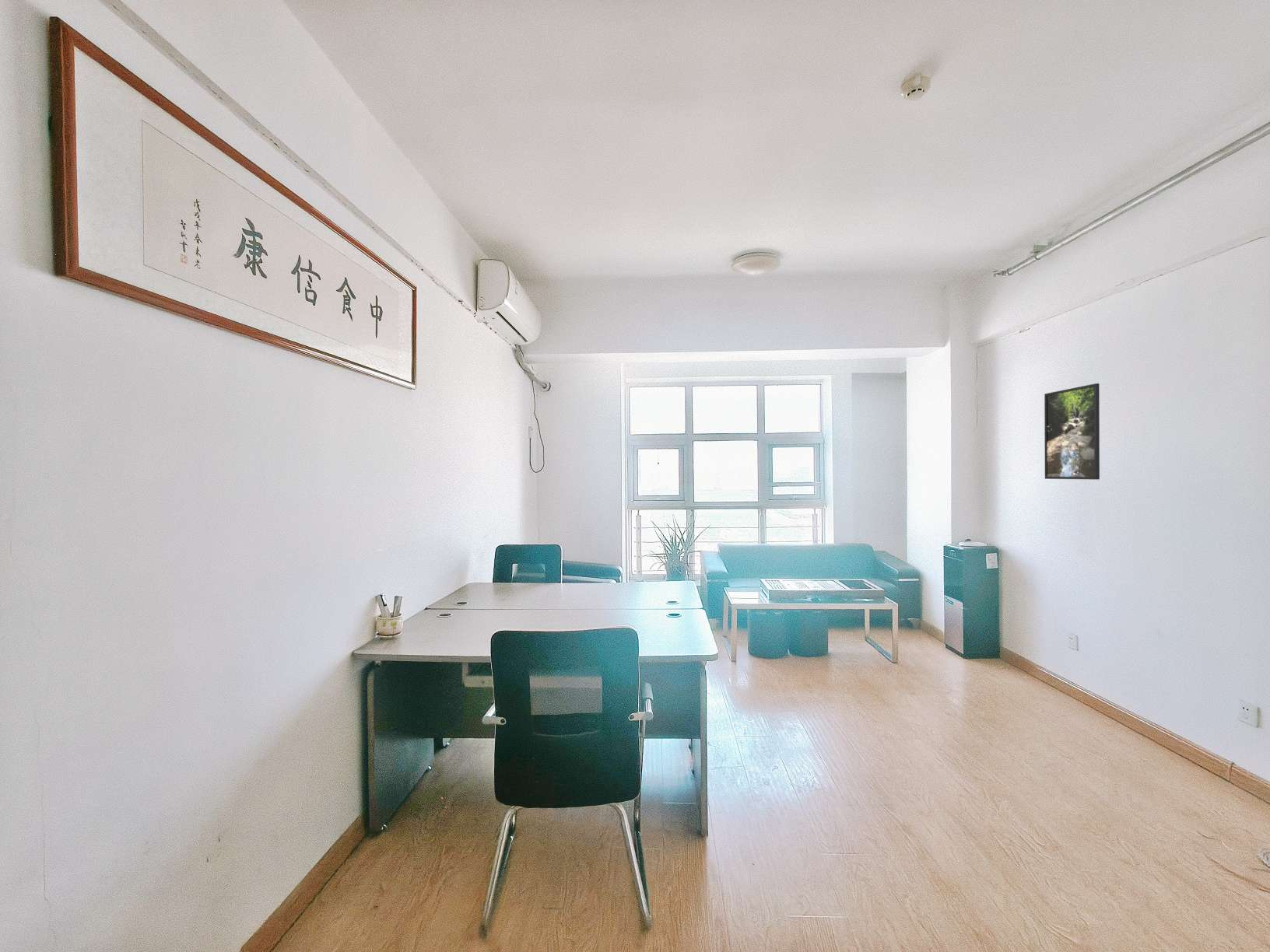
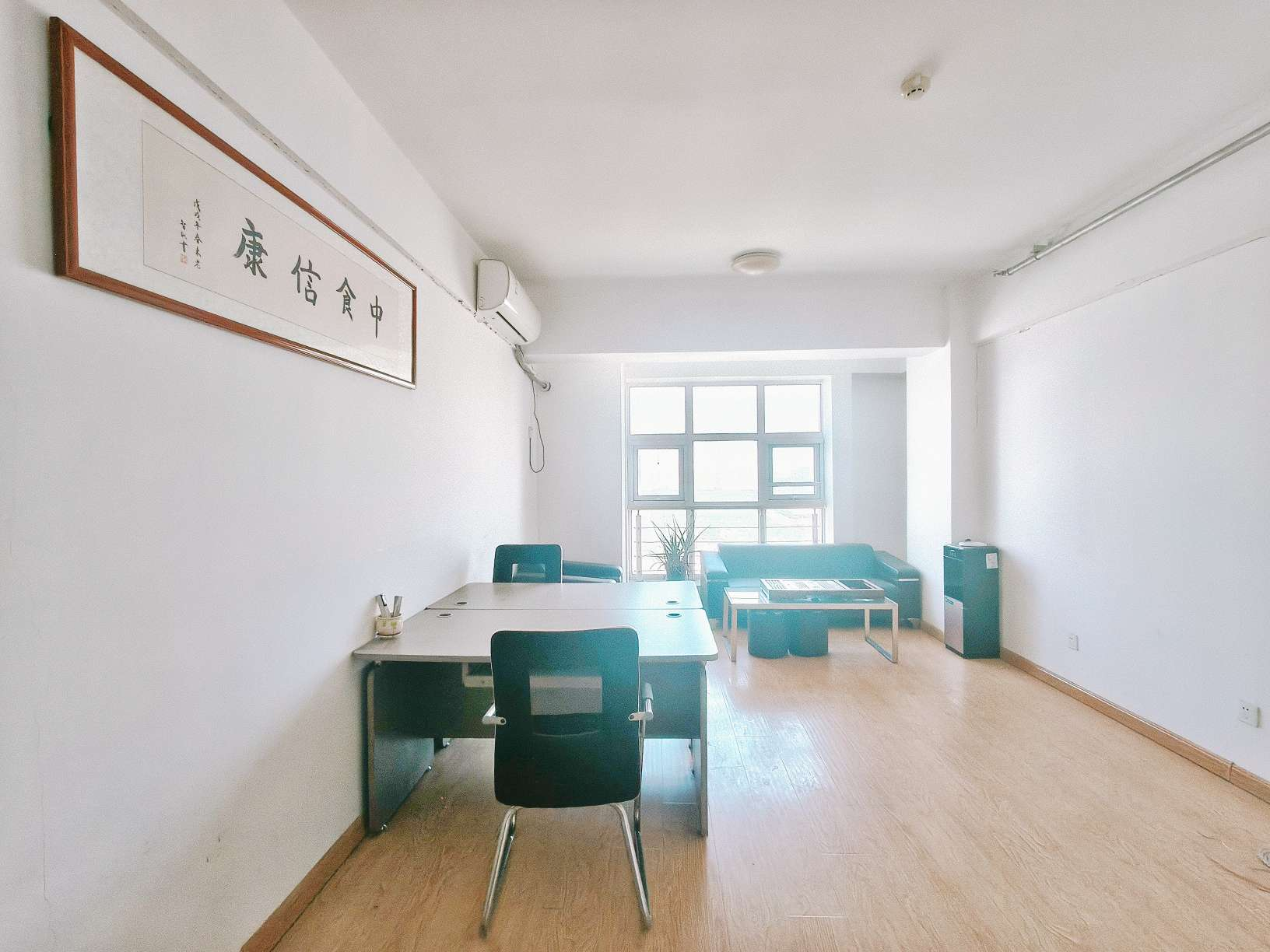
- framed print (1070, 434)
